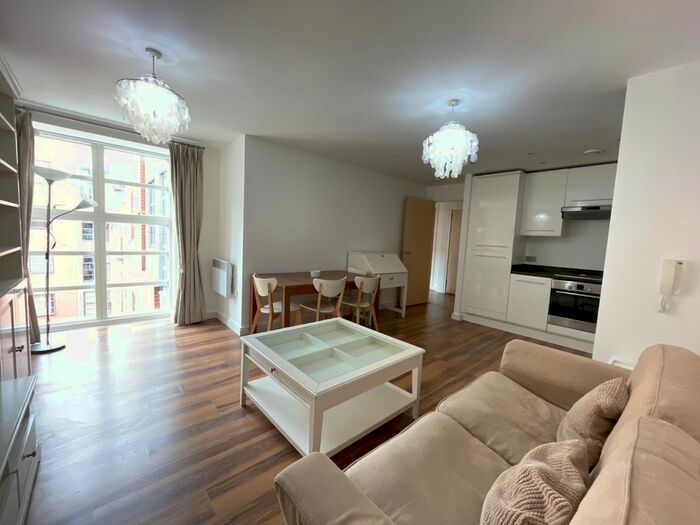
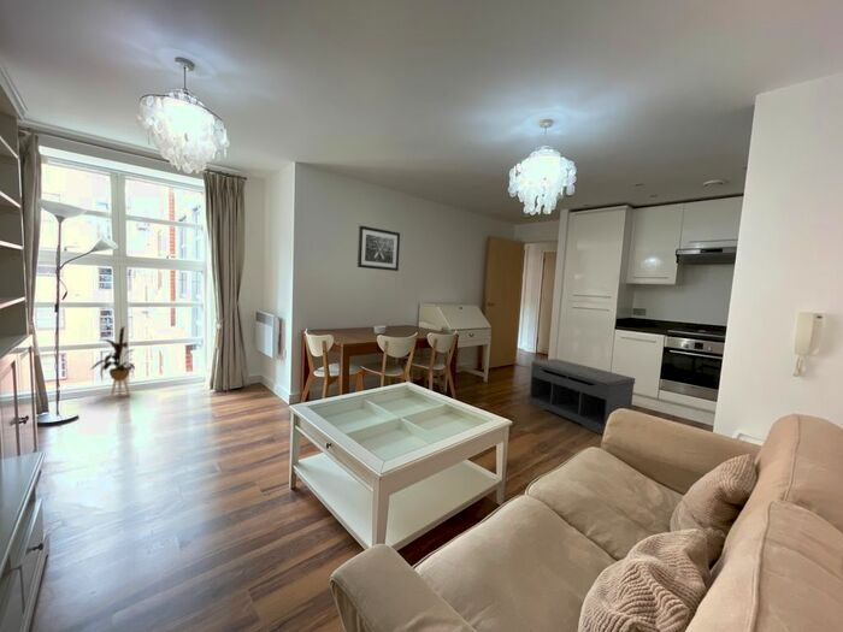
+ wall art (379, 249)
+ bench (577, 391)
+ house plant (114, 361)
